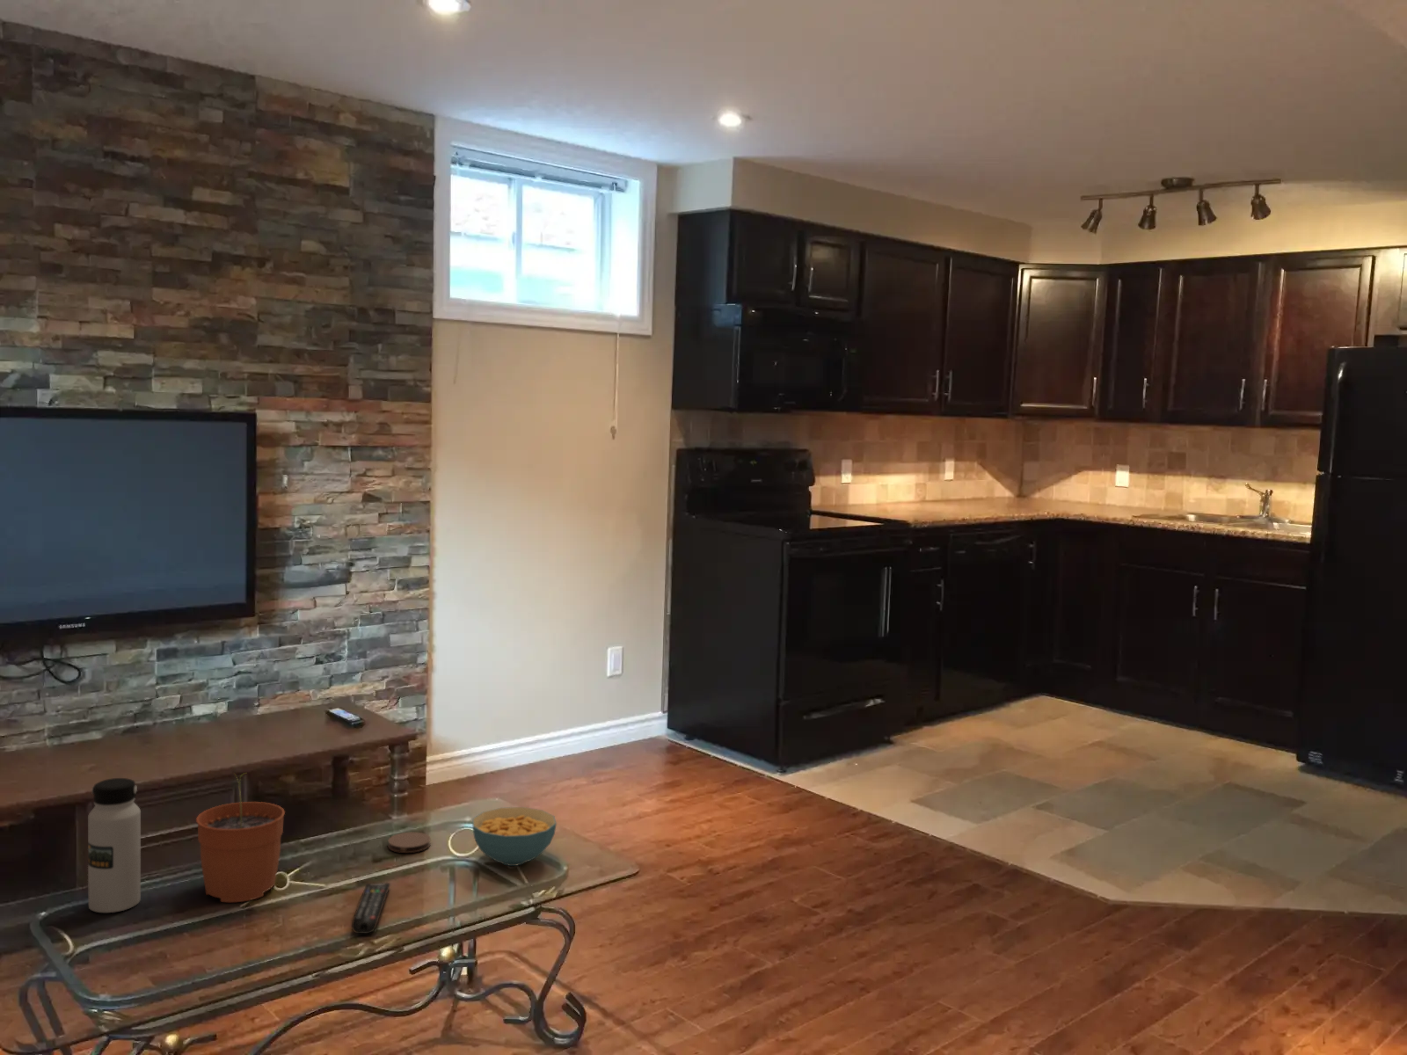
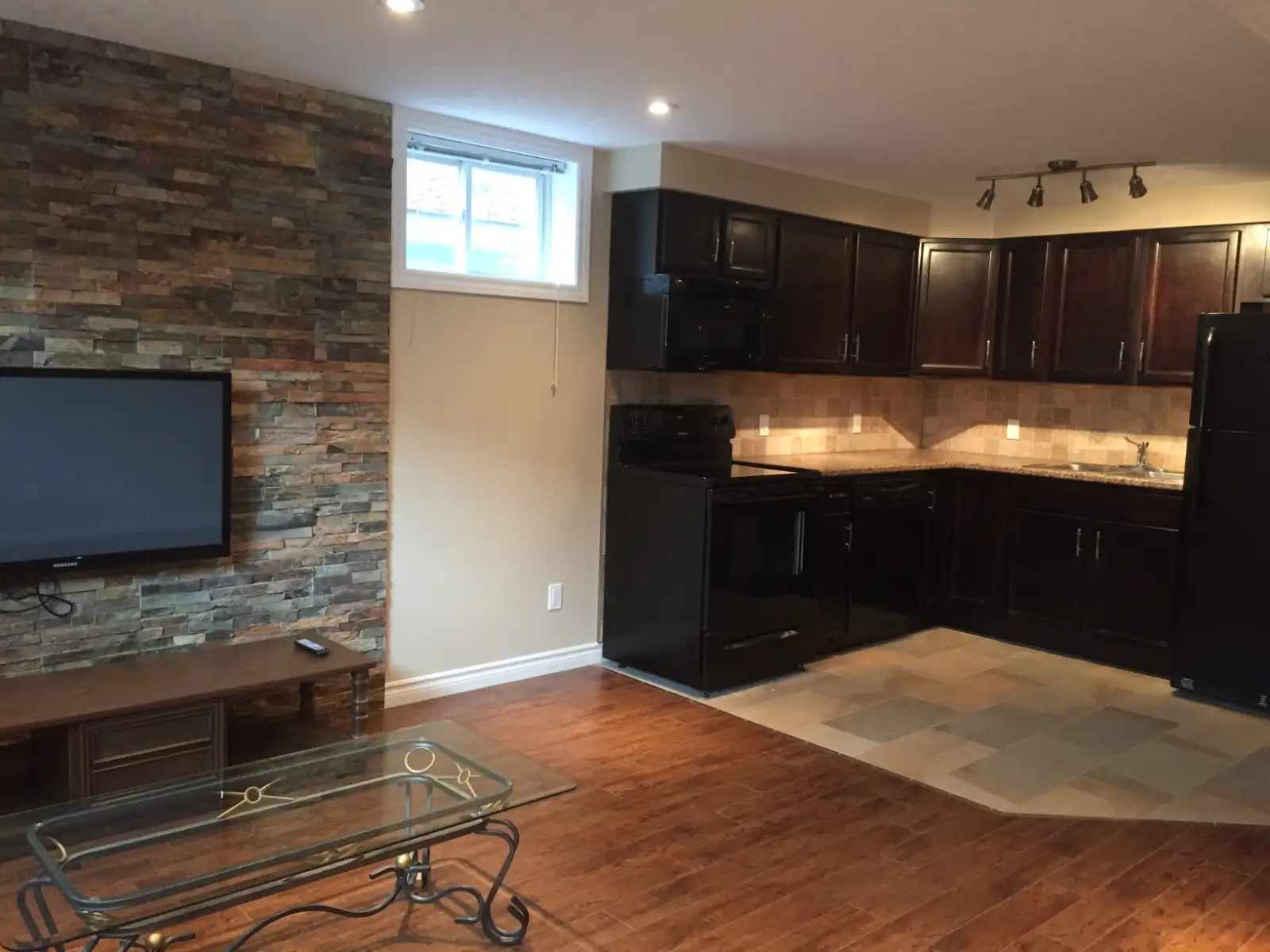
- water bottle (114, 843)
- remote control (371, 904)
- cereal bowl (514, 840)
- coaster (409, 842)
- plant pot (240, 833)
